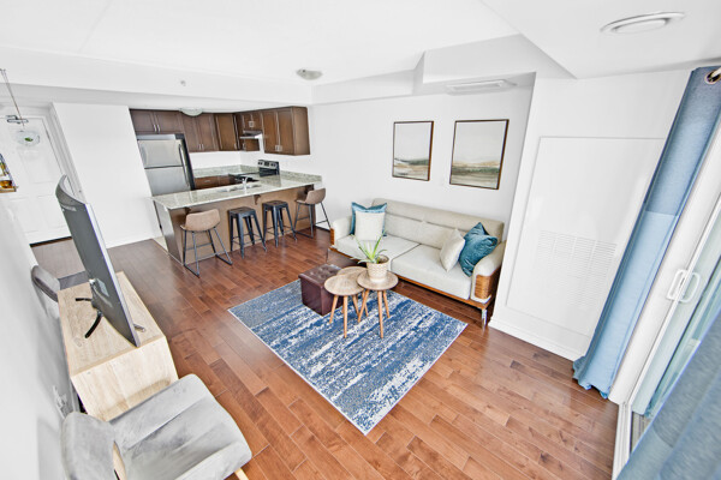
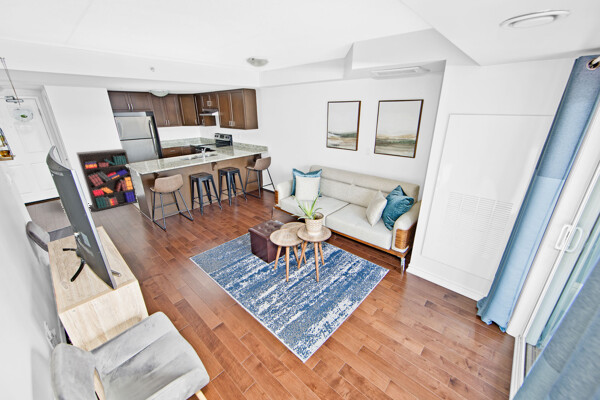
+ bookshelf (109, 178)
